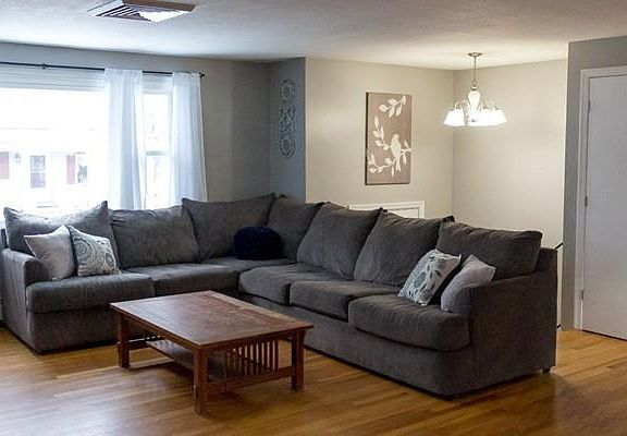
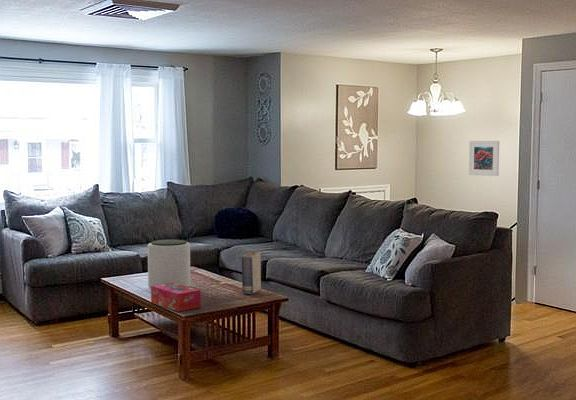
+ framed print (483, 158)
+ plant pot (169, 265)
+ book (251, 271)
+ tissue box (175, 296)
